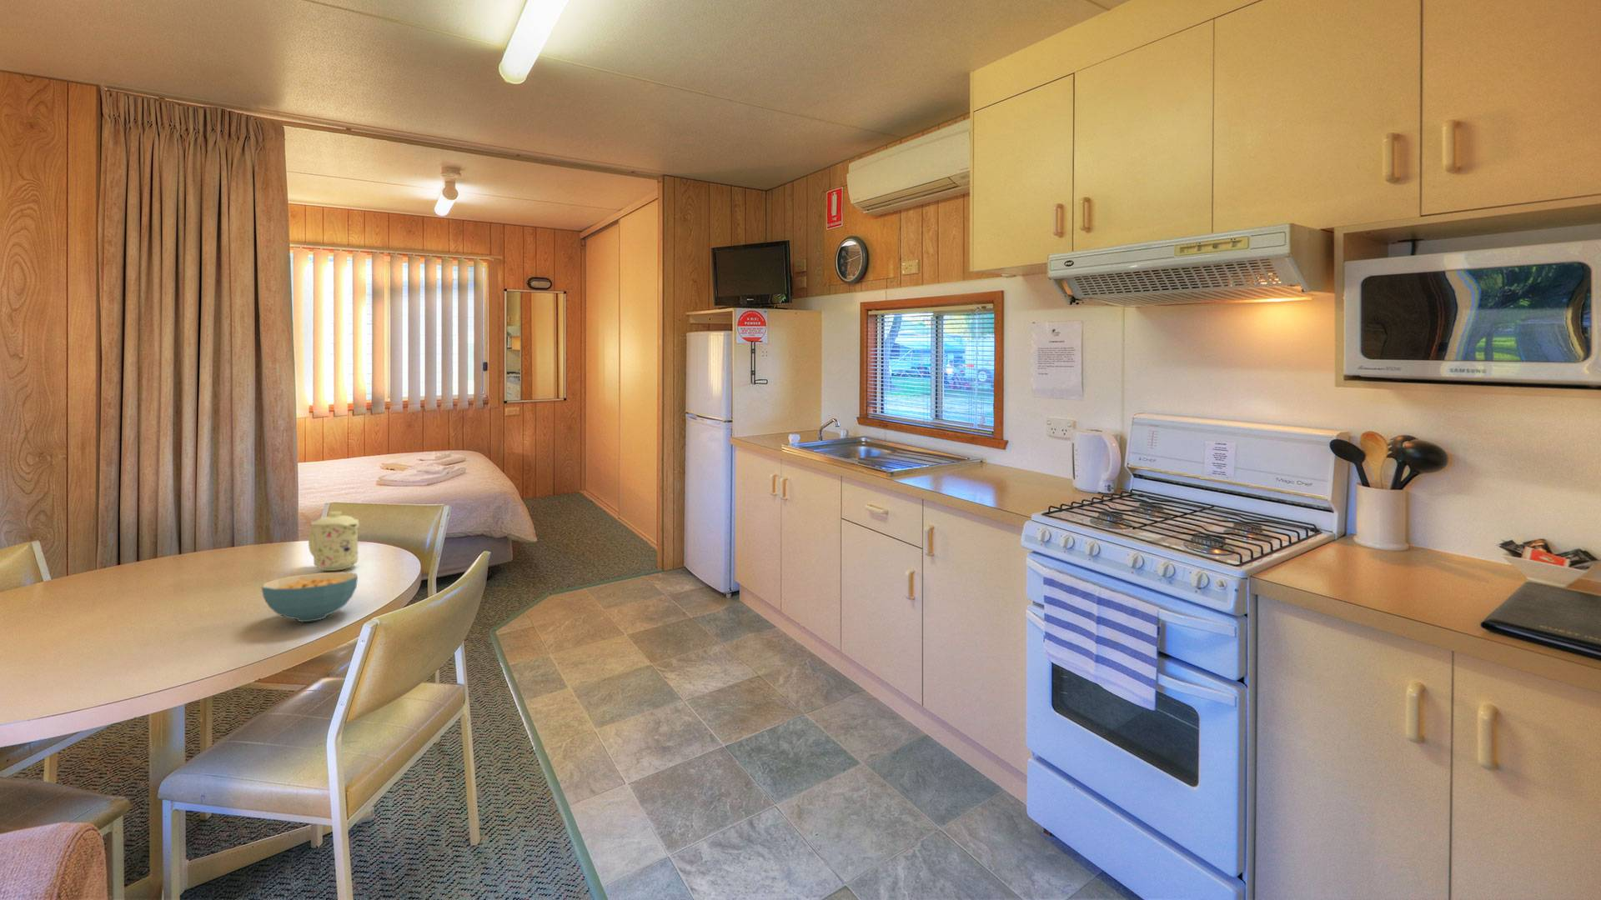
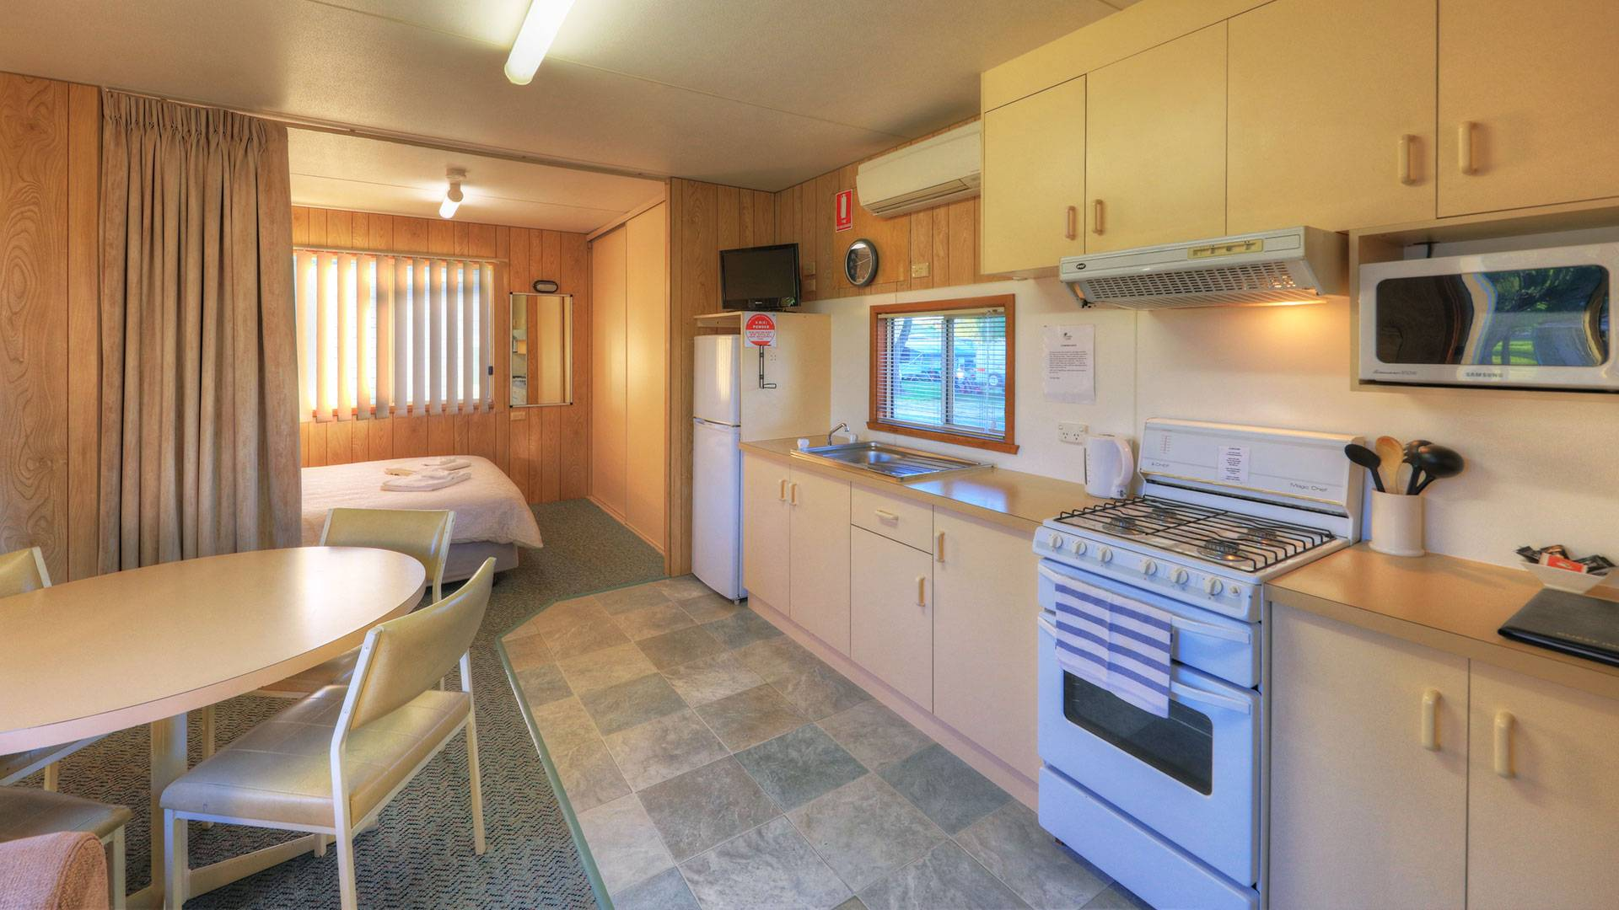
- mug (333, 540)
- cereal bowl (311, 599)
